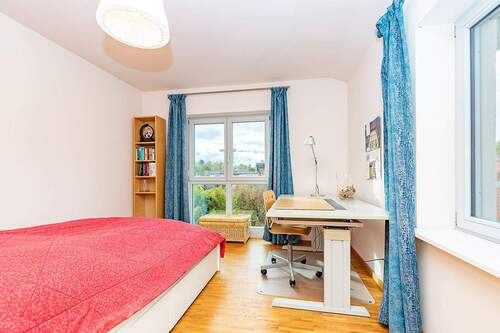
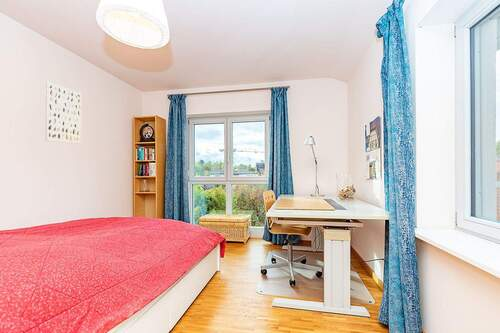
+ wall art (64, 115)
